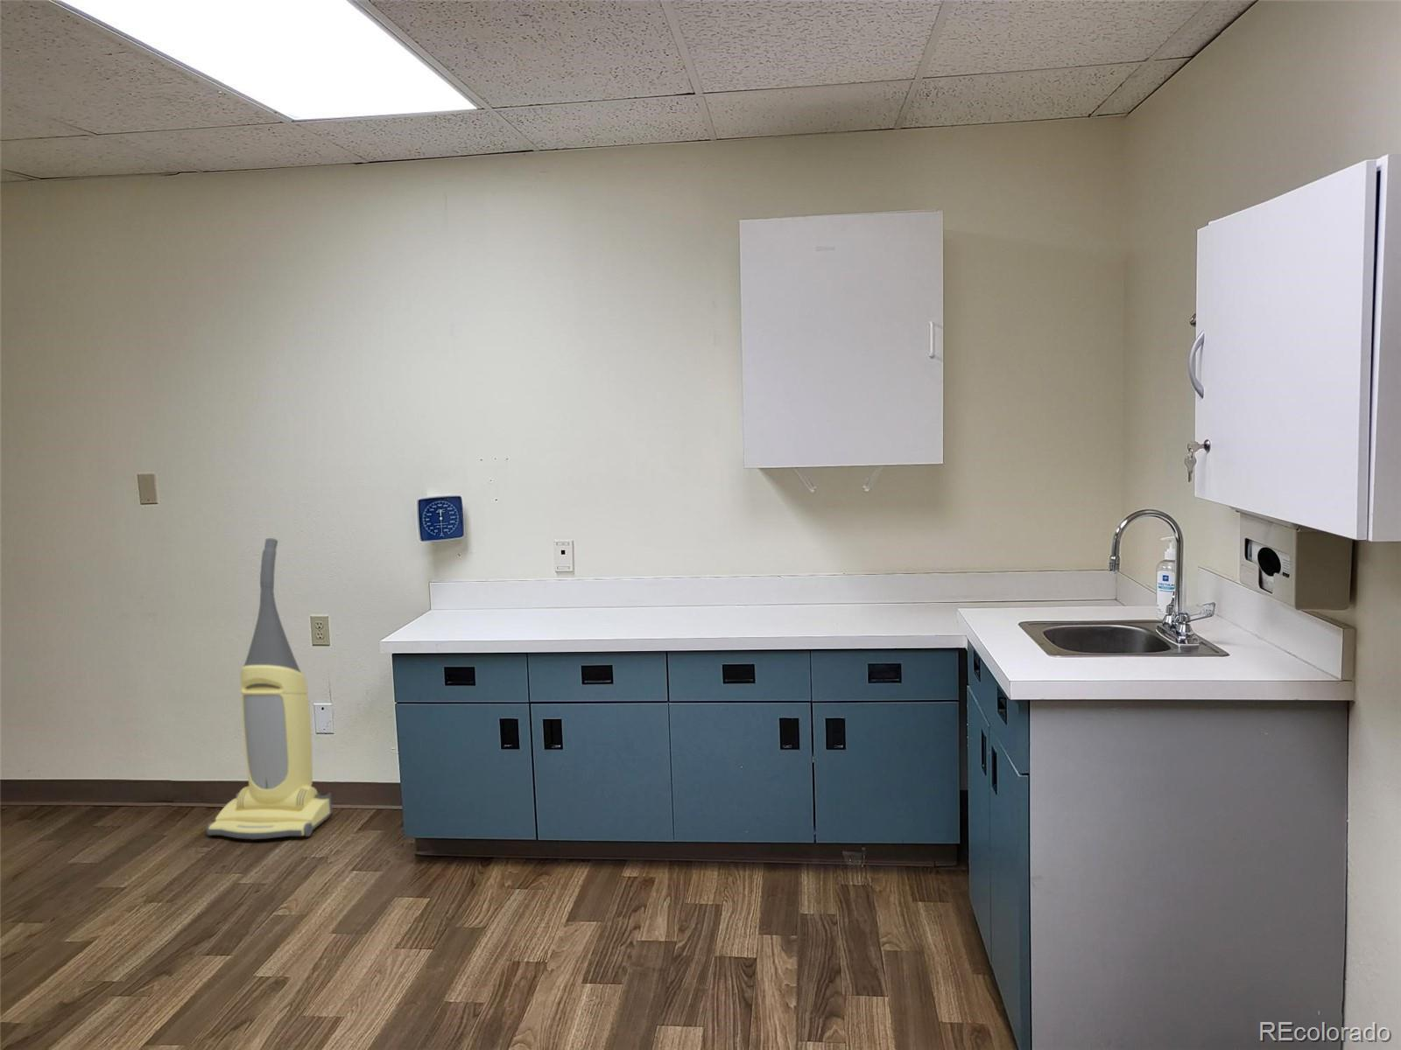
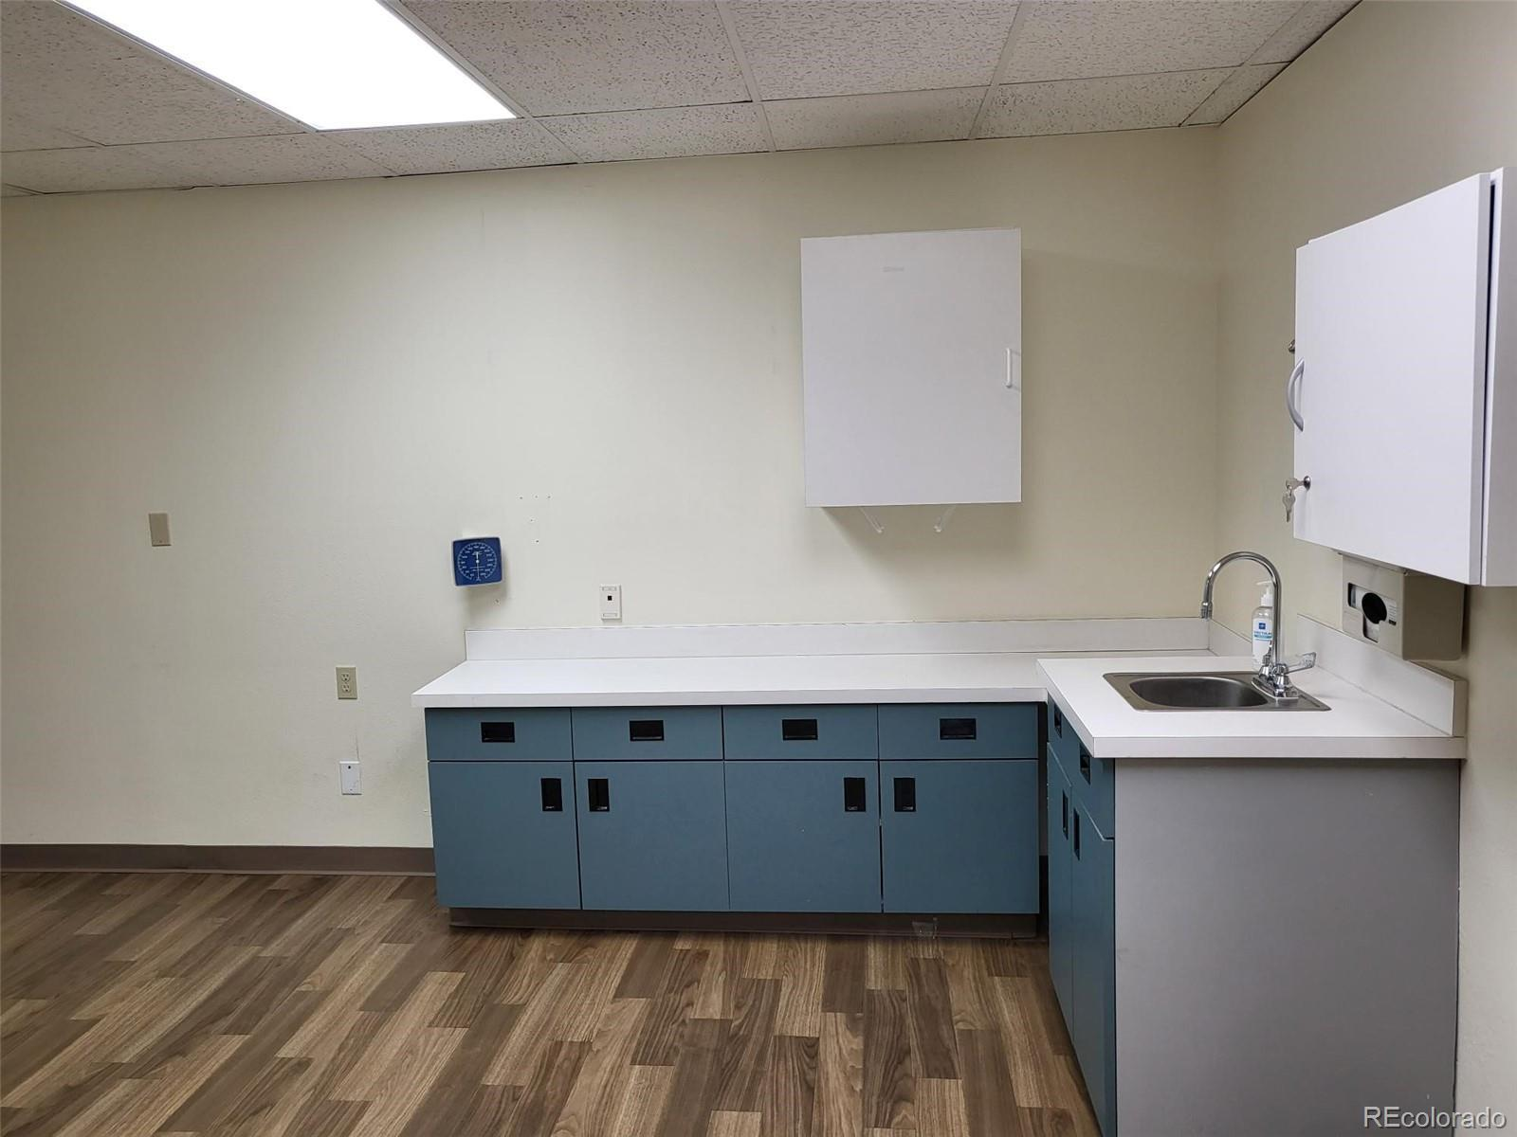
- vacuum cleaner (265, 684)
